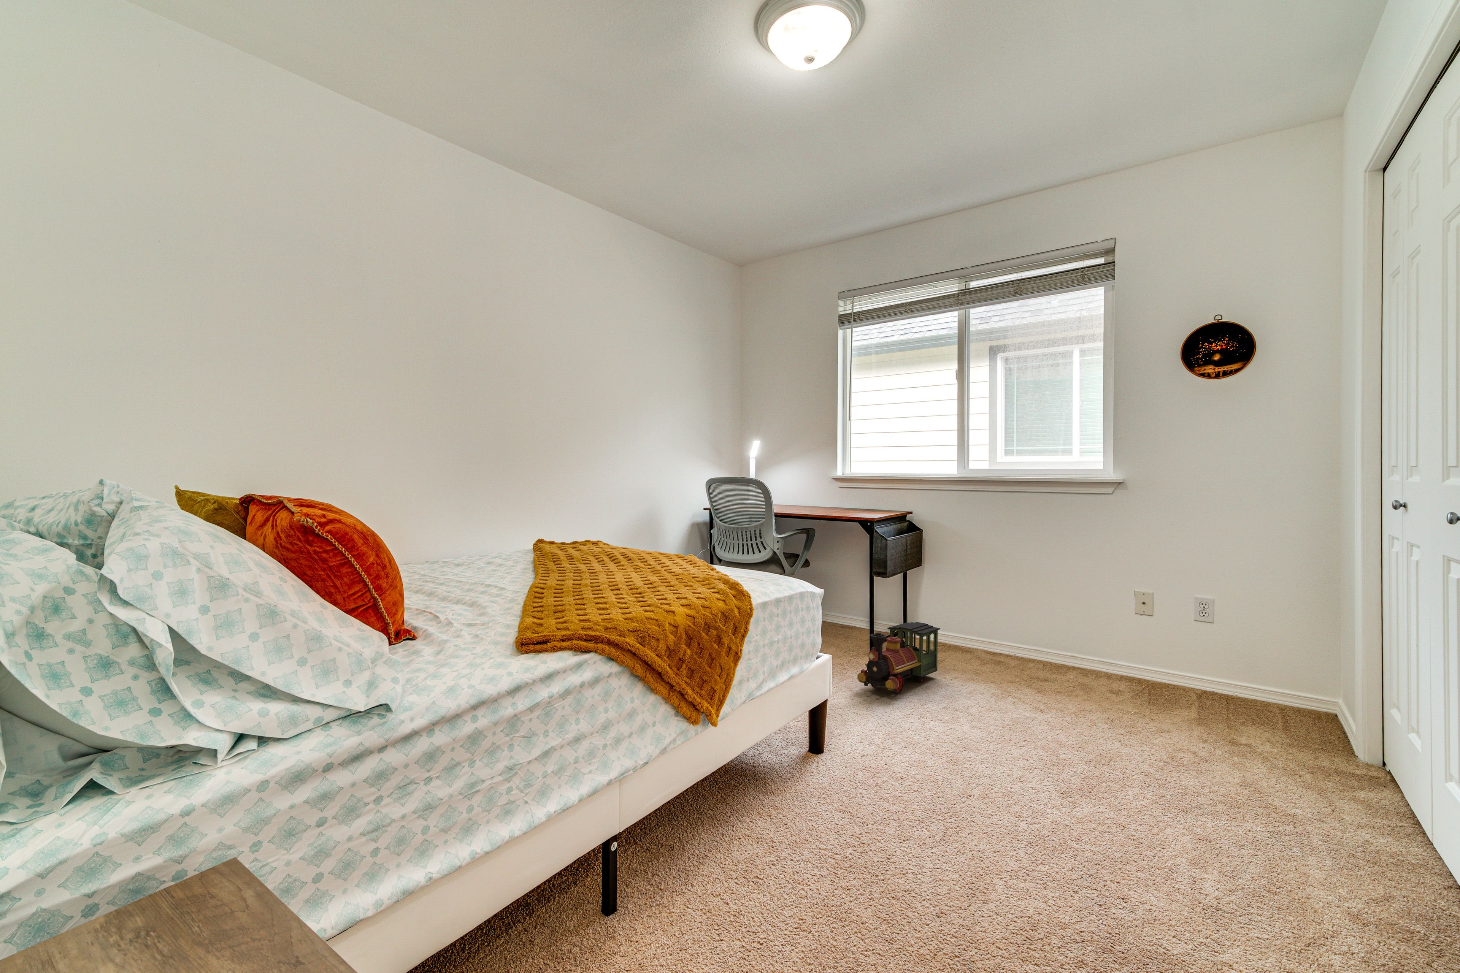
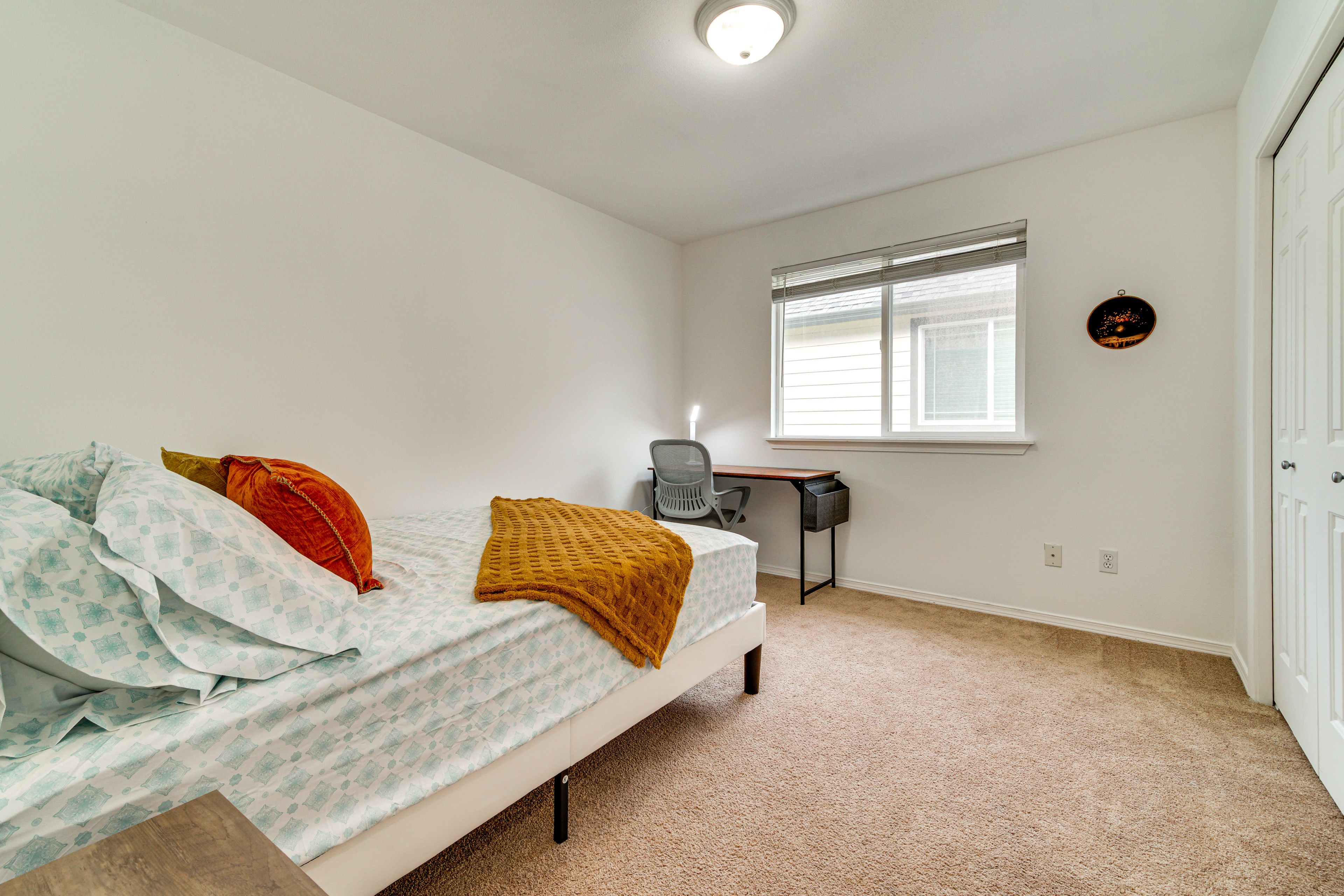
- toy train (897, 656)
